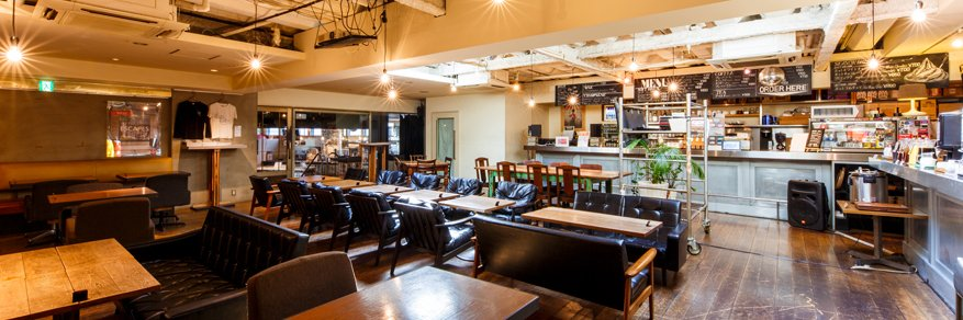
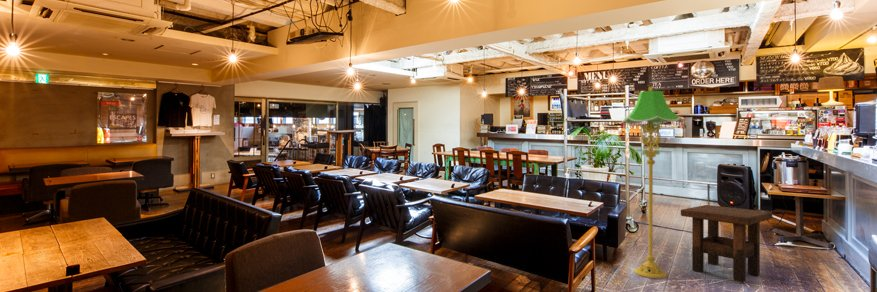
+ side table (725, 241)
+ floor lamp (650, 180)
